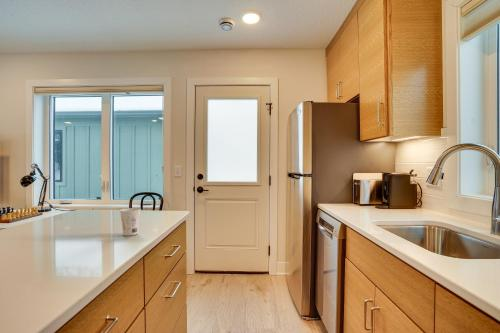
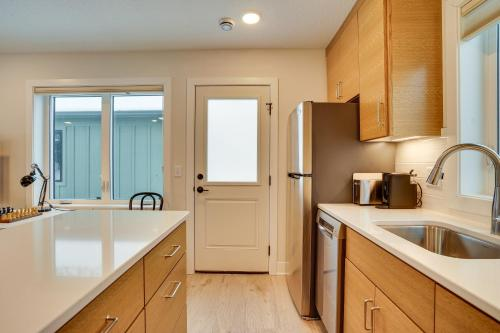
- cup (130, 221)
